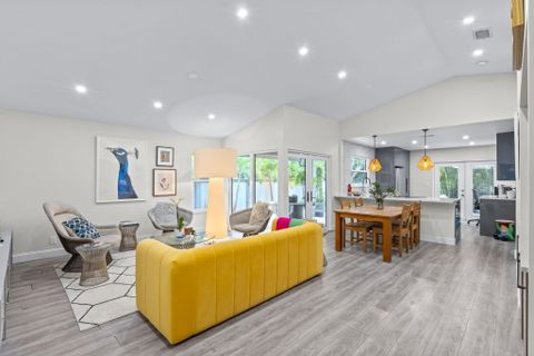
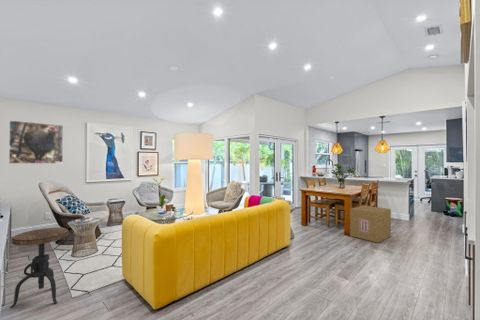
+ cardboard box (370, 222)
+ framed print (37, 143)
+ side table (41, 266)
